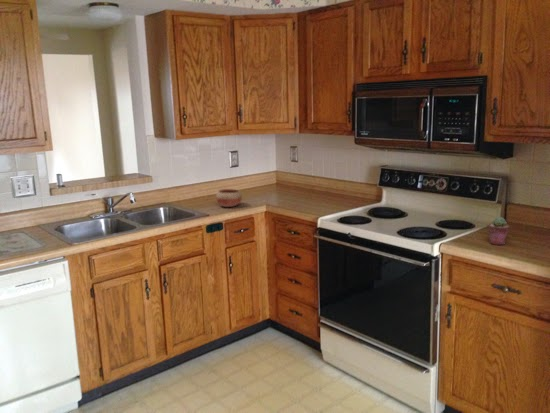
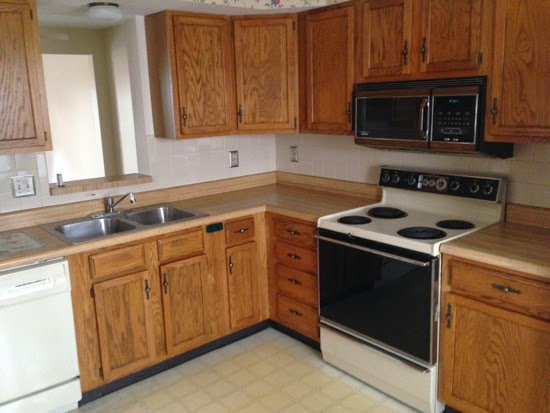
- bowl (229, 198)
- potted succulent (498, 230)
